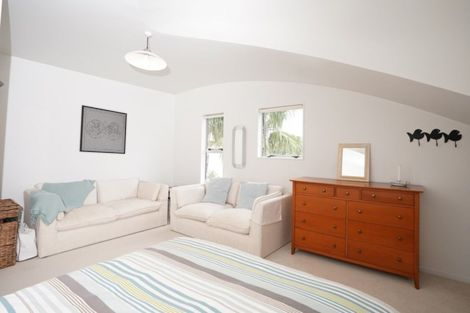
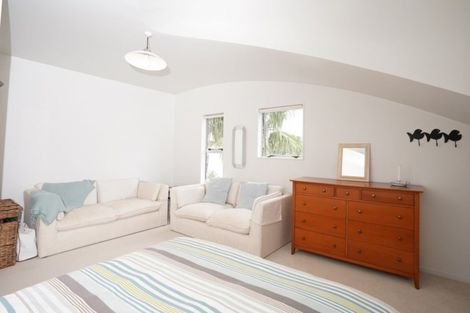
- wall art (104, 131)
